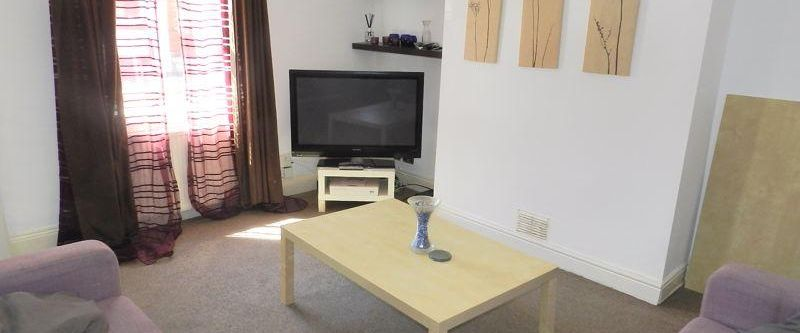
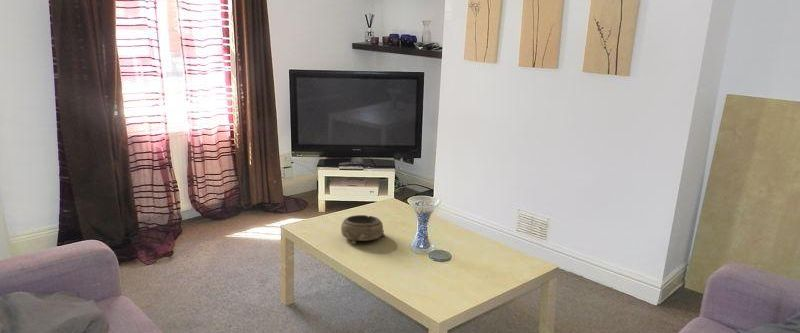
+ decorative bowl (363, 228)
